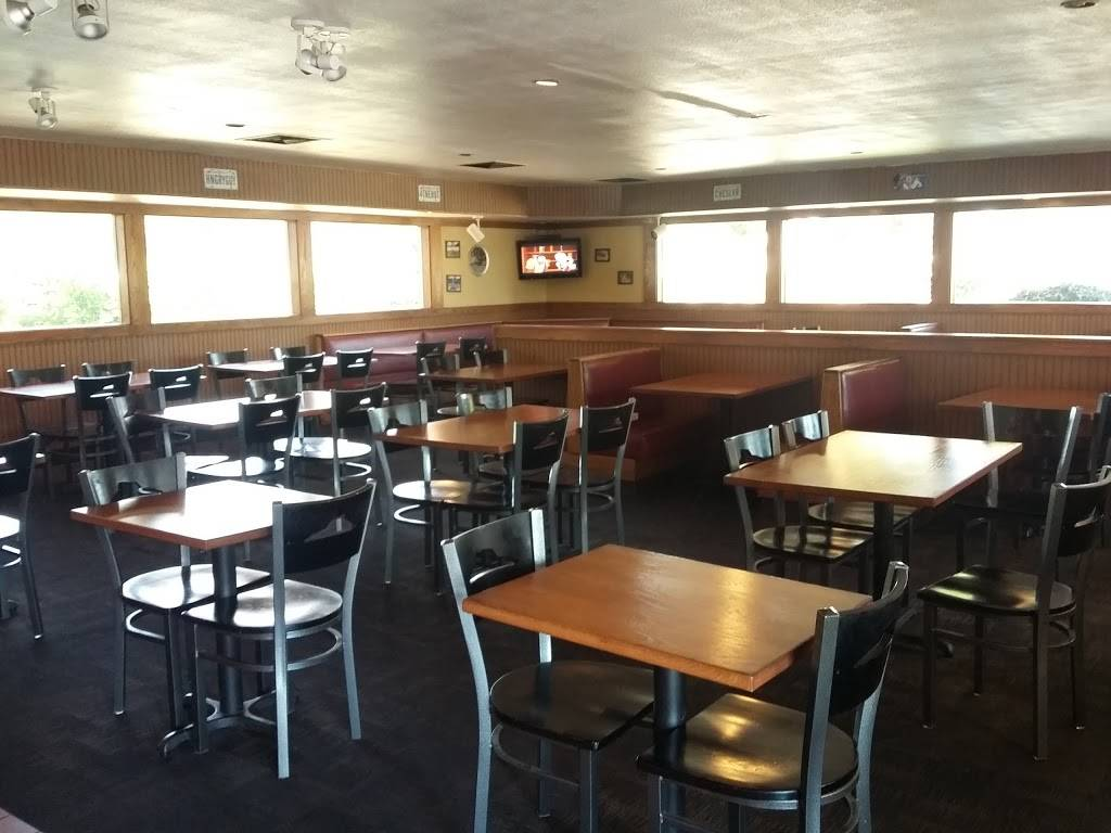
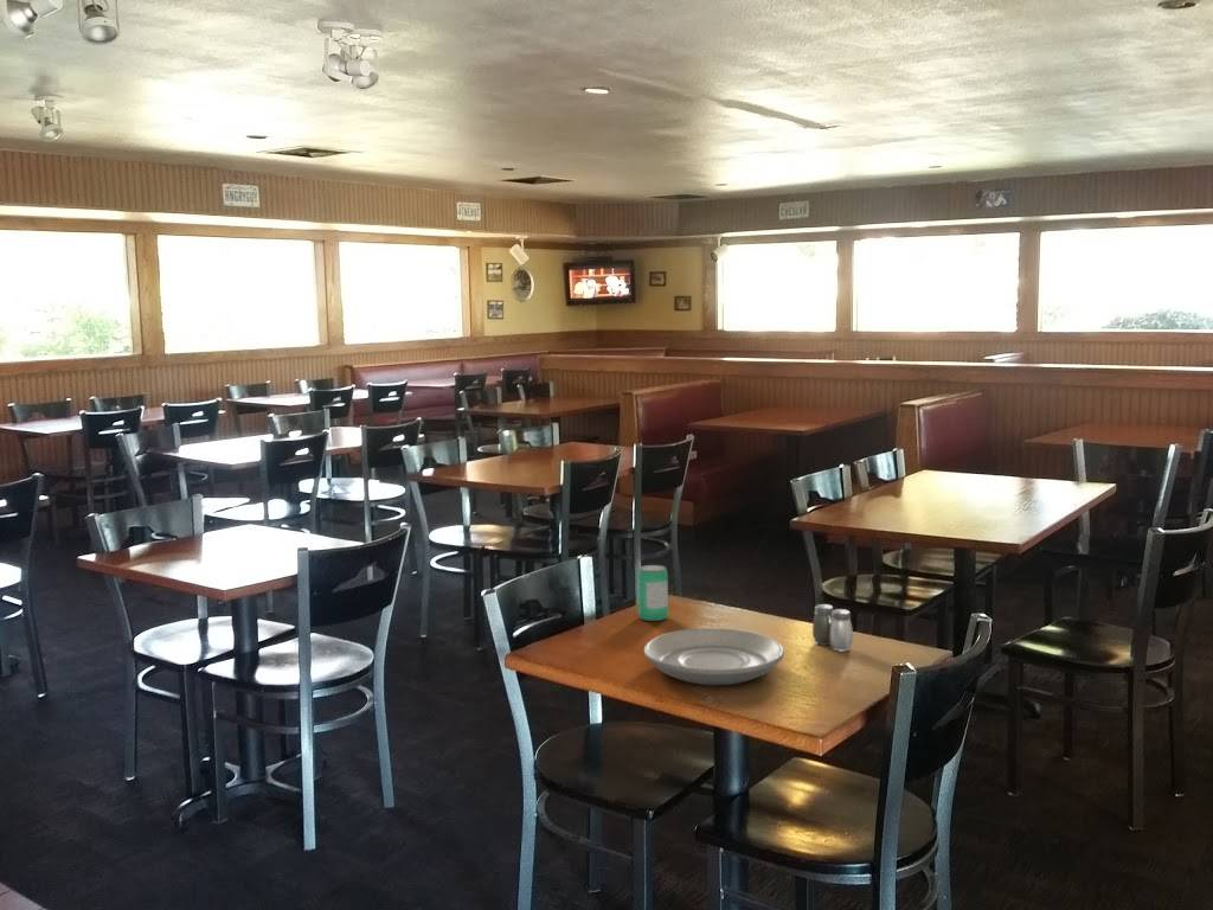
+ salt and pepper shaker (832, 627)
+ beverage can (653, 592)
+ plate (713, 658)
